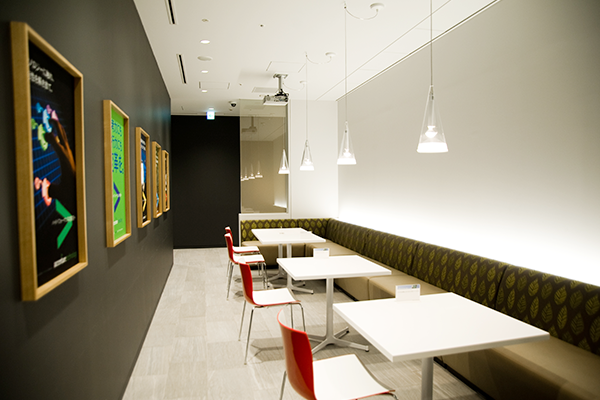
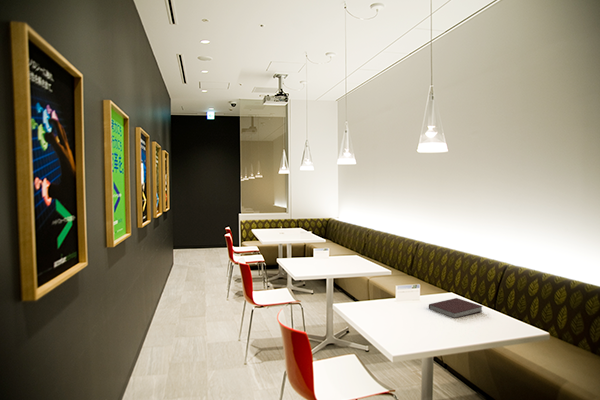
+ notebook (455, 307)
